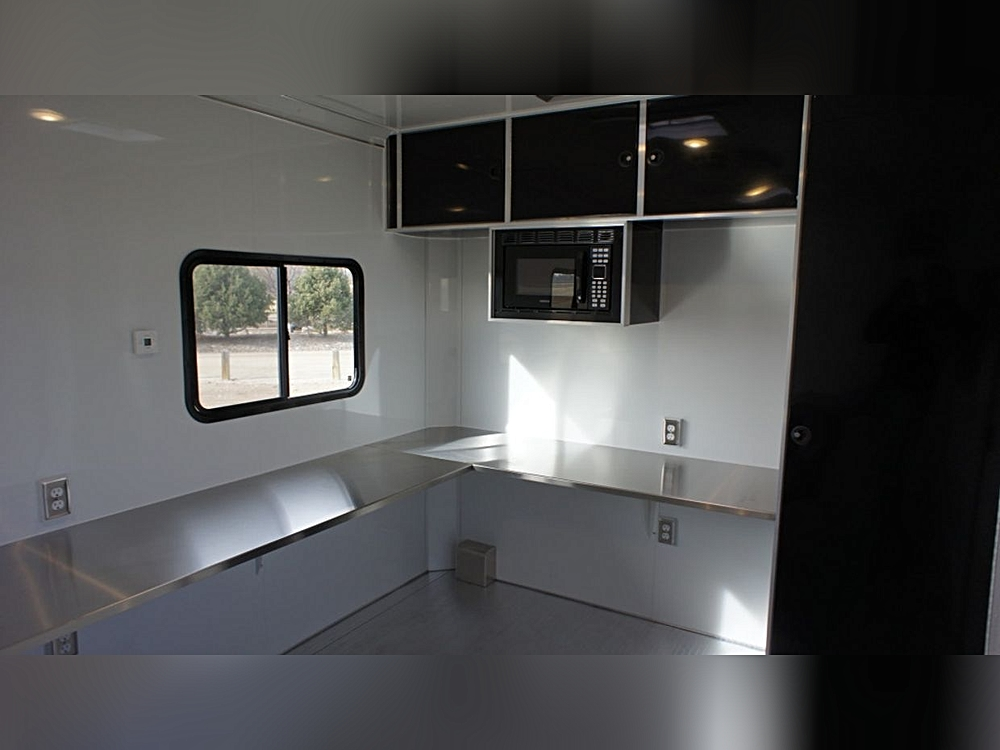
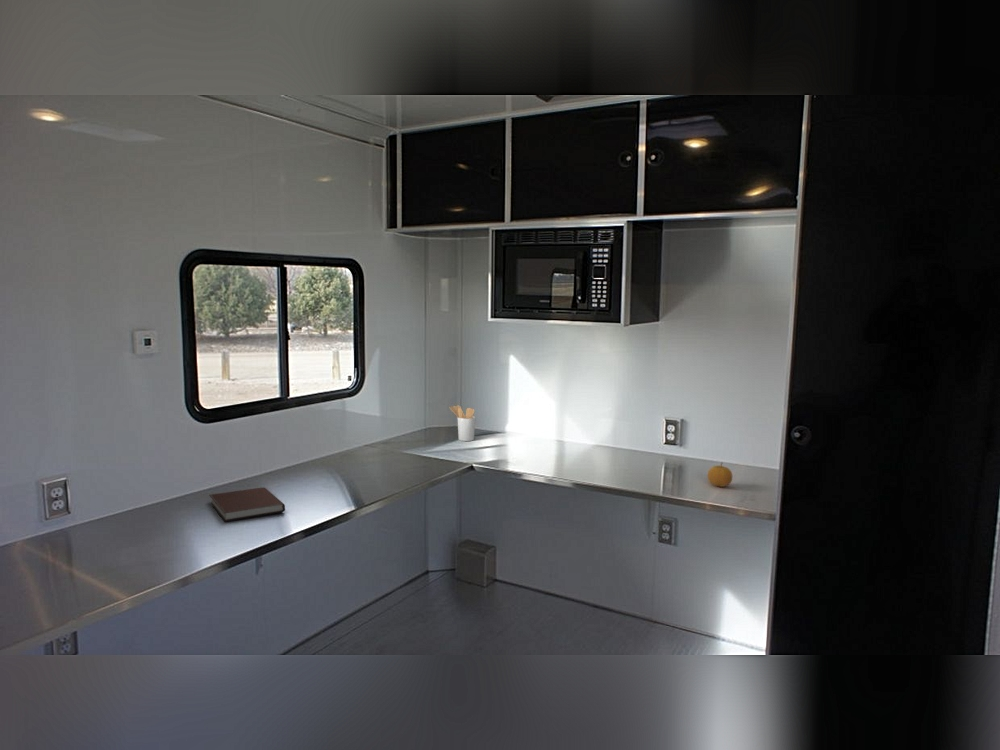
+ notebook (246, 503)
+ utensil holder (462, 422)
+ fruit (720, 473)
